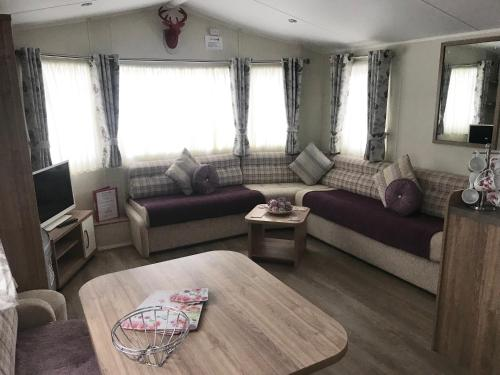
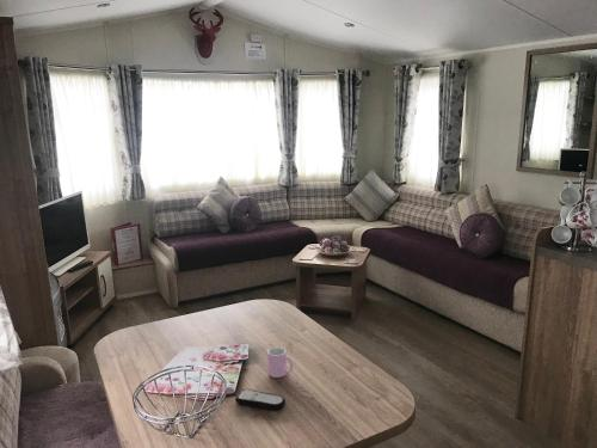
+ cup (281, 363)
+ remote control (260, 399)
